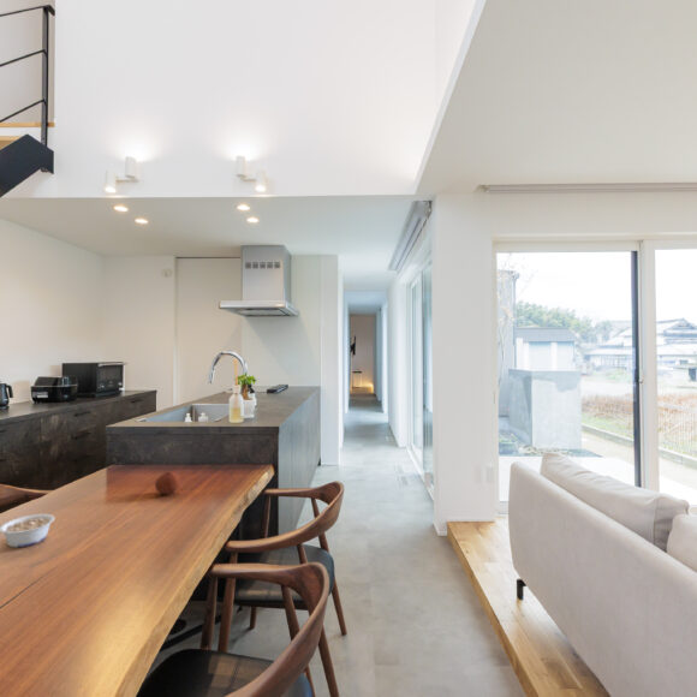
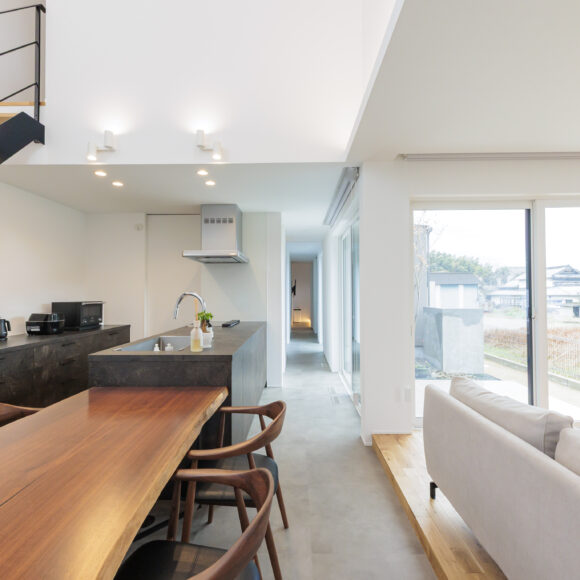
- legume (26, 530)
- fruit (167, 482)
